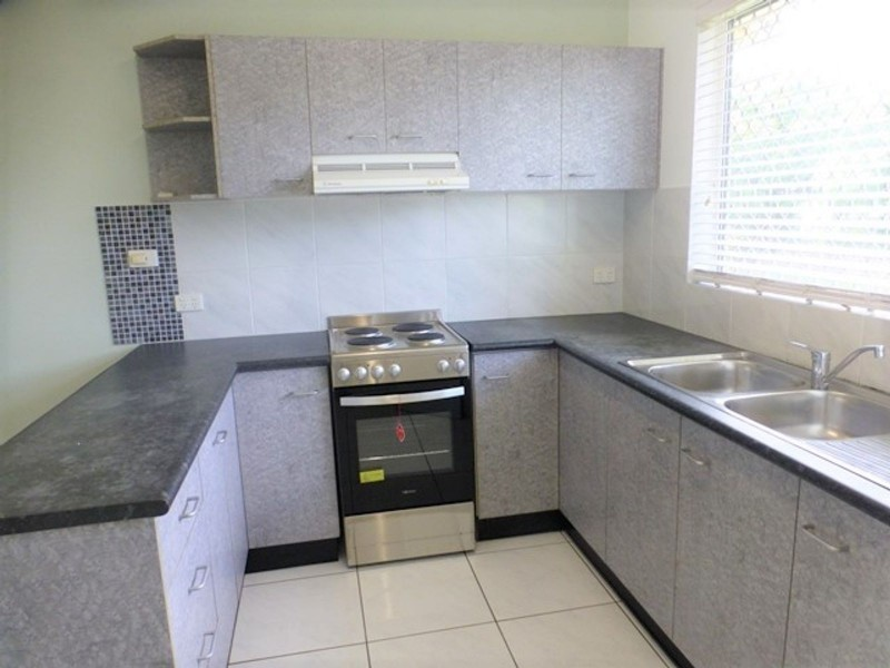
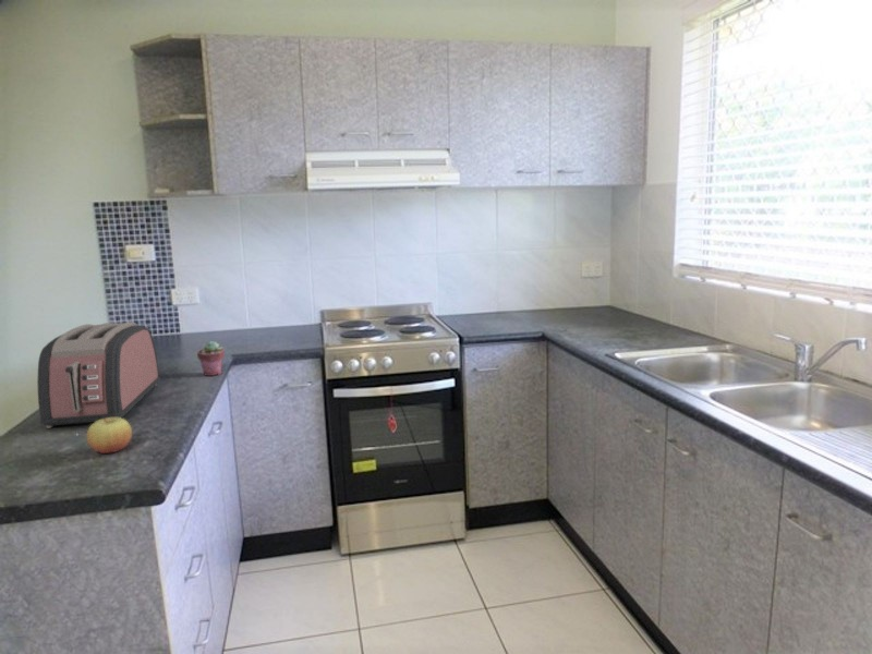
+ toaster (100, 366)
+ potted succulent (210, 356)
+ apple (109, 434)
